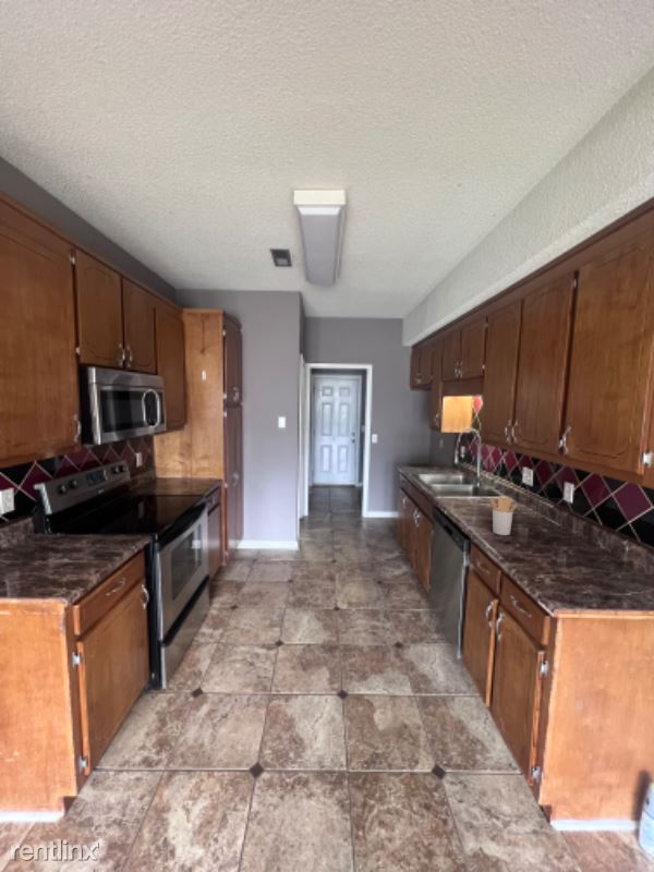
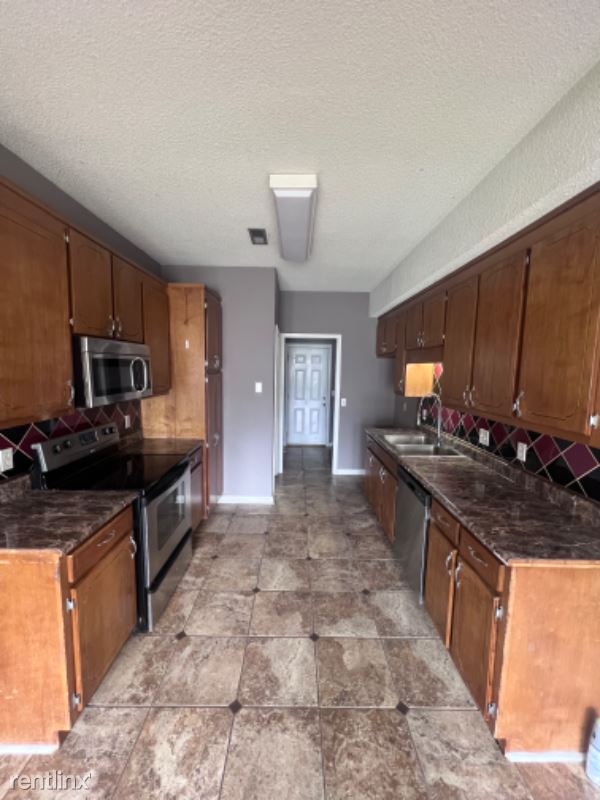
- utensil holder (502, 514)
